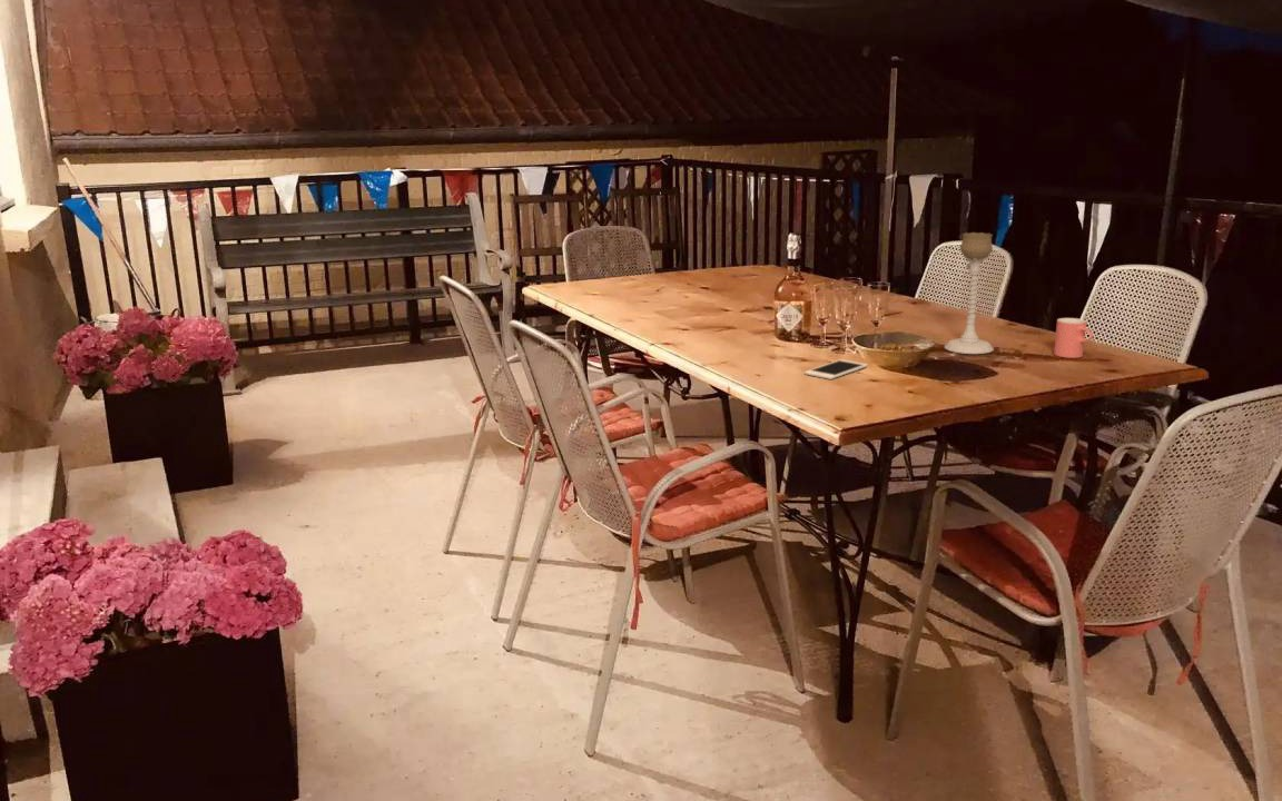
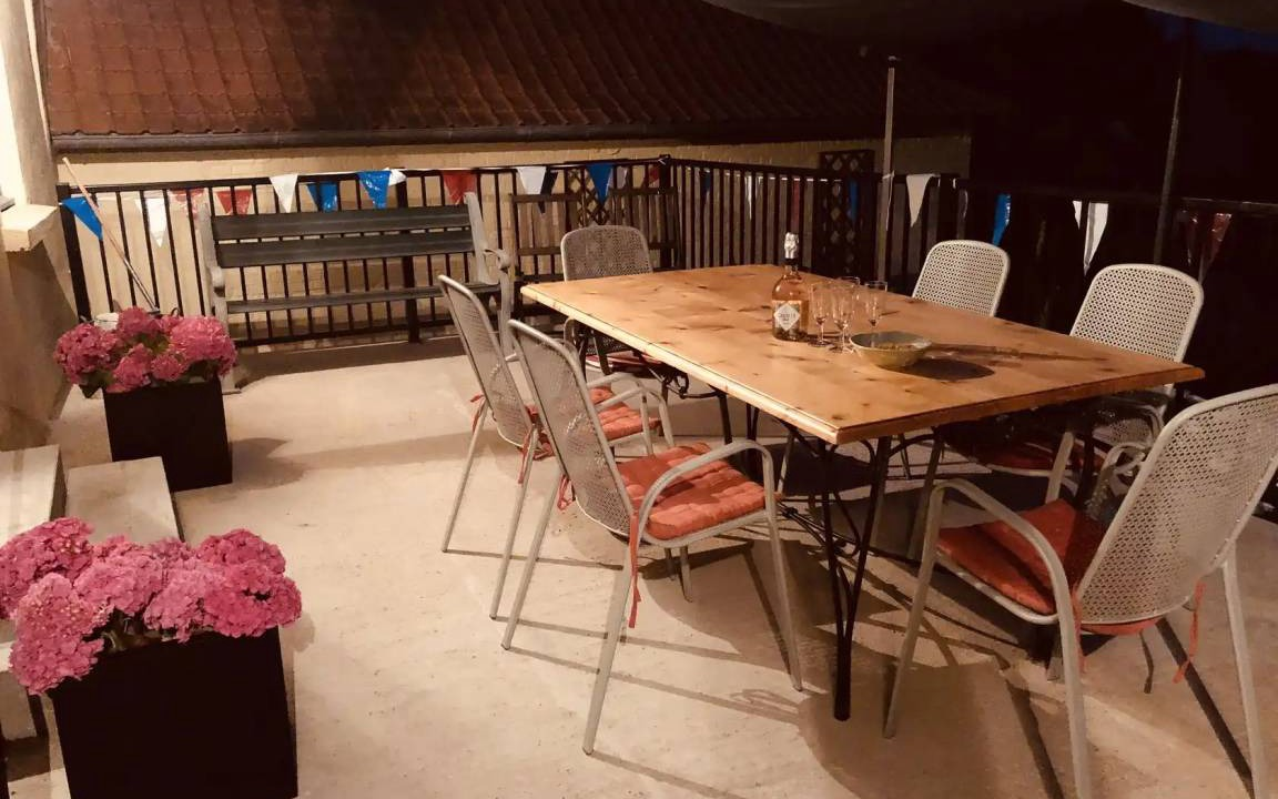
- cup (1075, 338)
- cell phone (836, 368)
- candle holder (973, 291)
